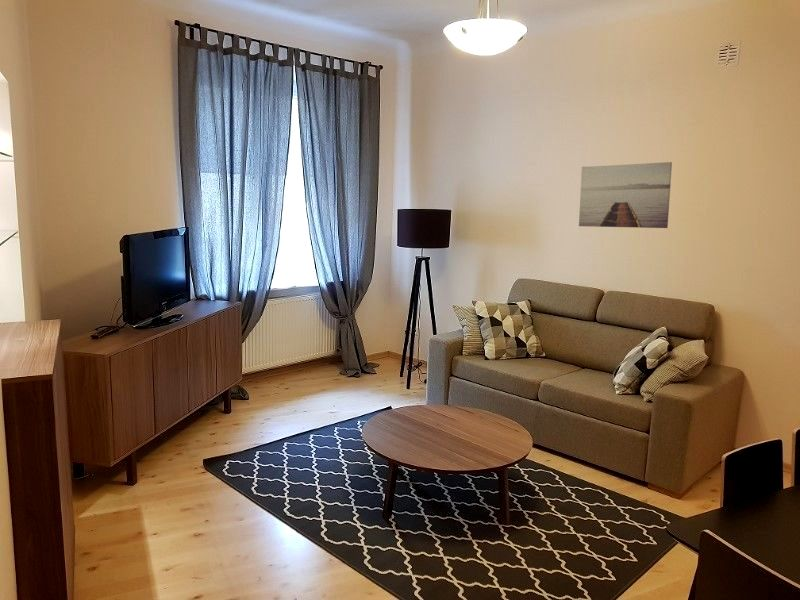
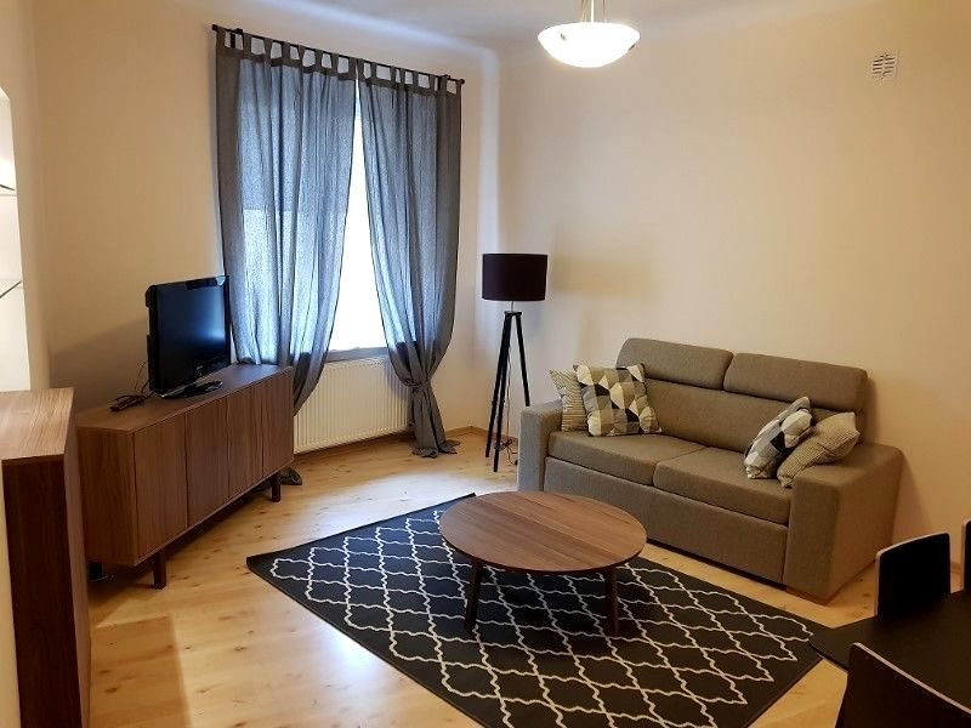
- wall art (622, 196)
